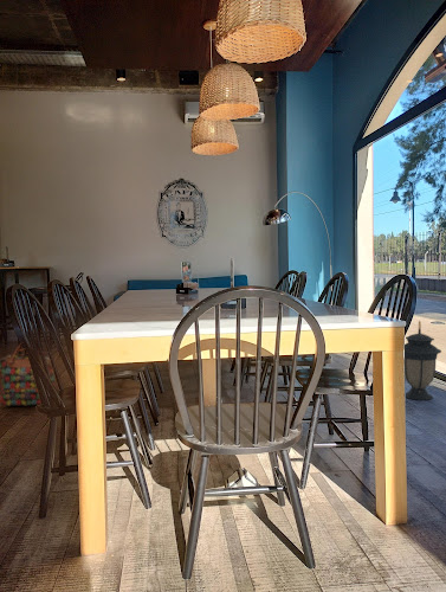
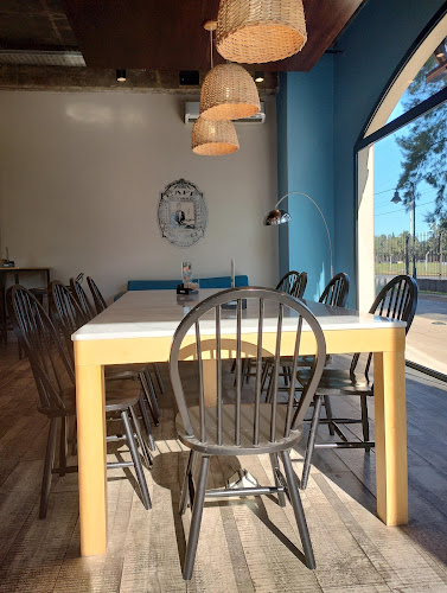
- backpack (26, 372)
- lantern (419, 359)
